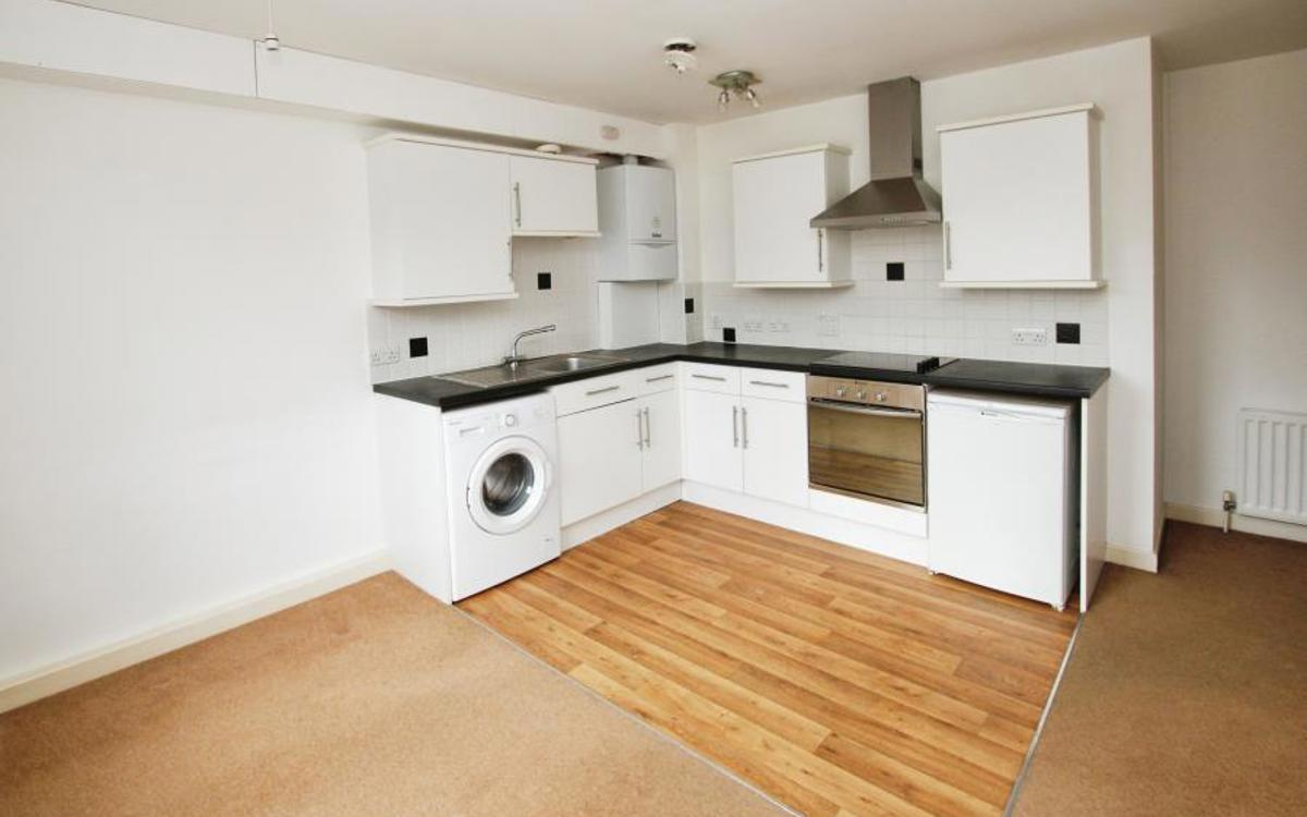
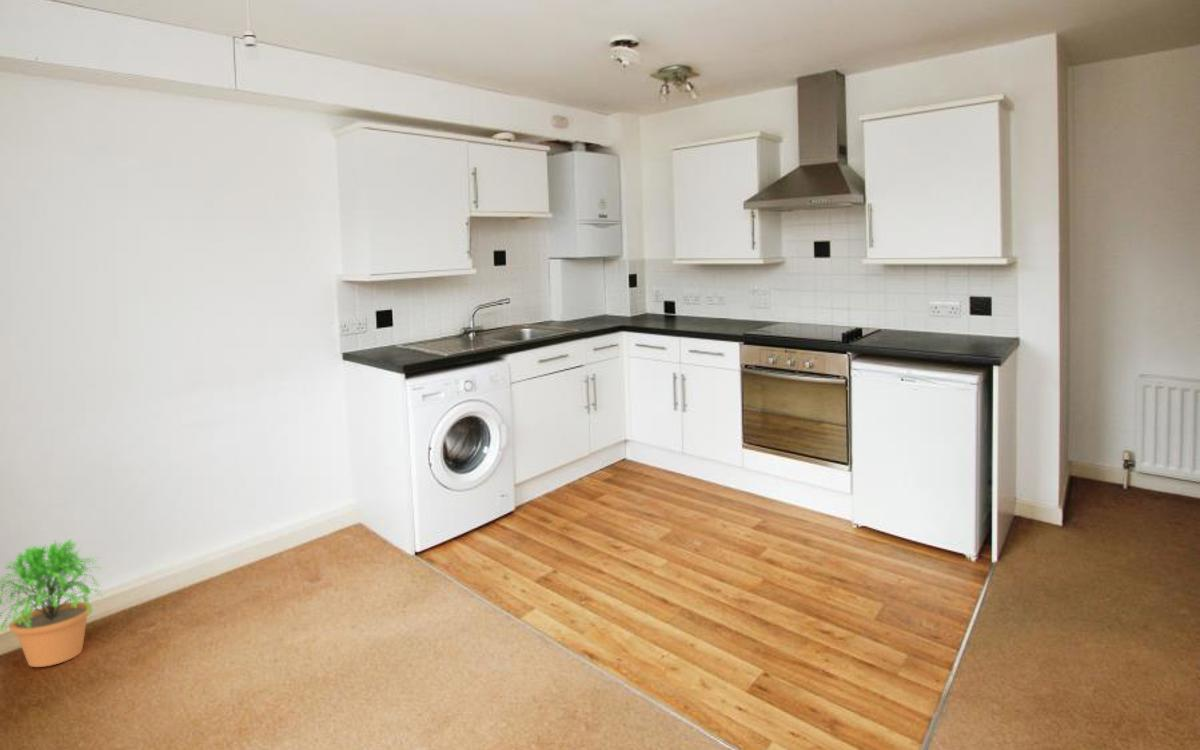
+ potted plant (48, 598)
